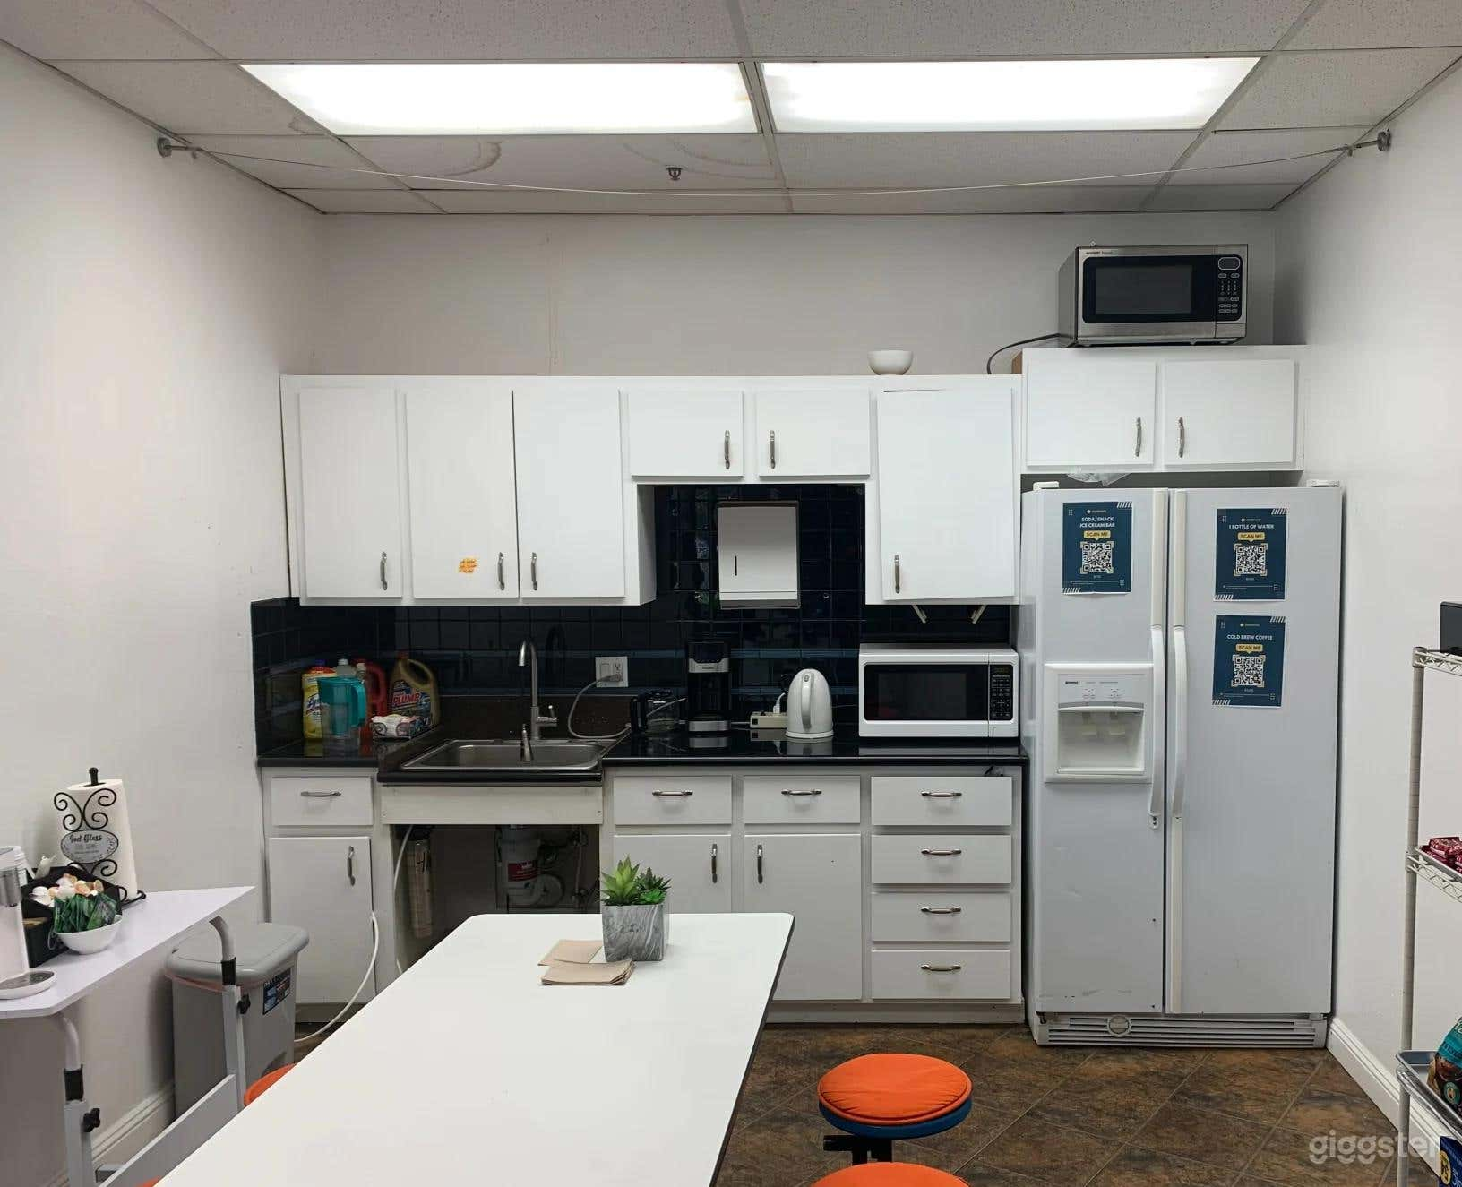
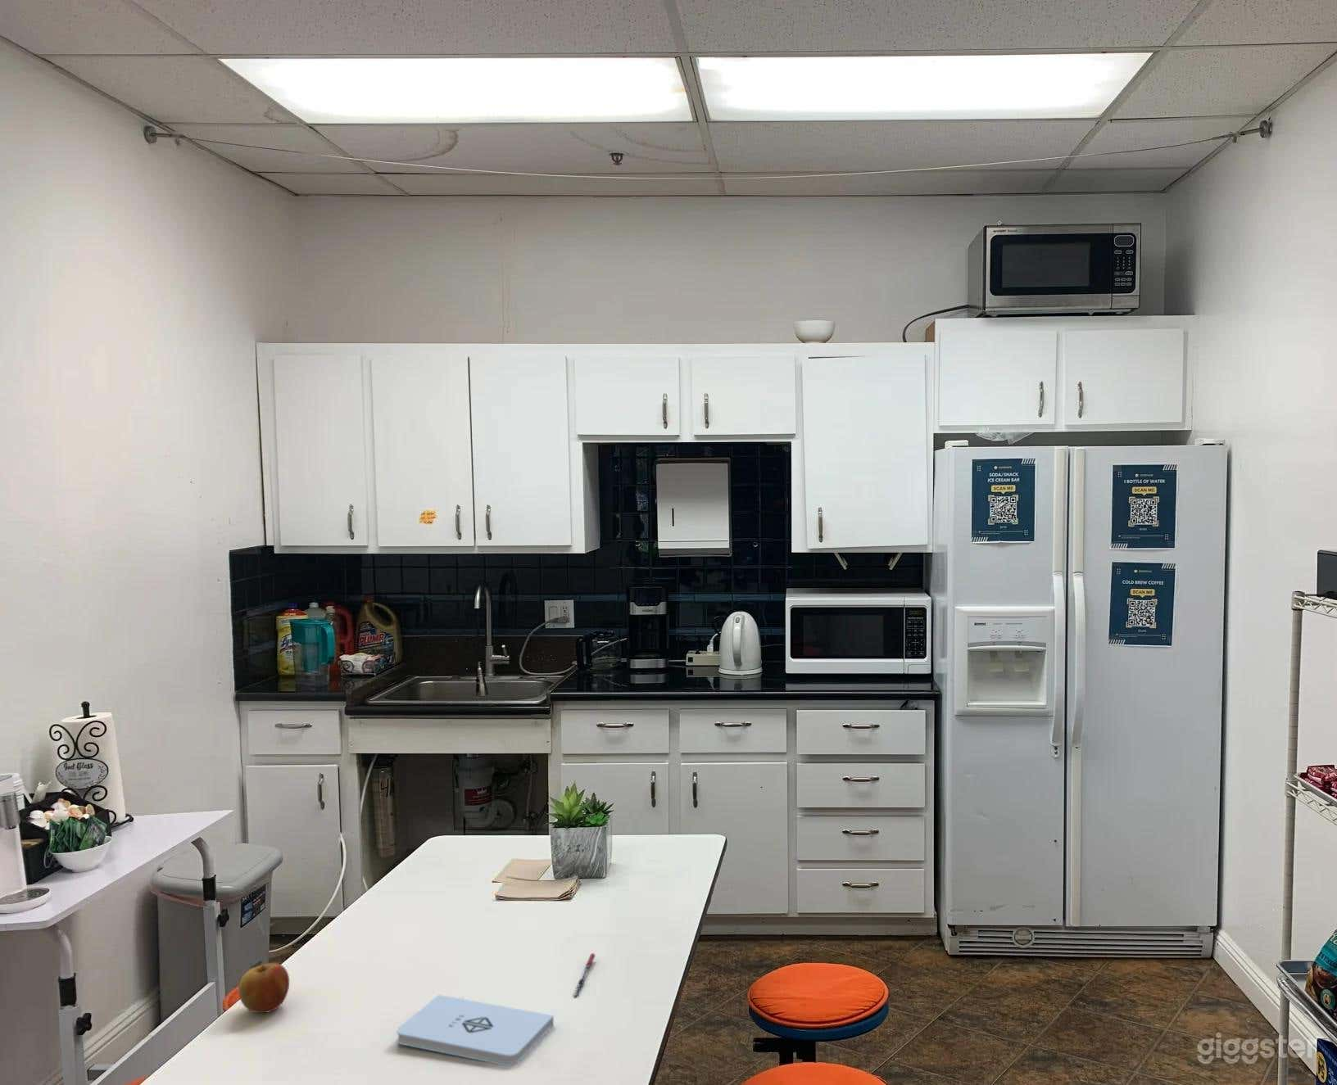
+ notepad (474, 1029)
+ apple (264, 985)
+ pen (584, 973)
